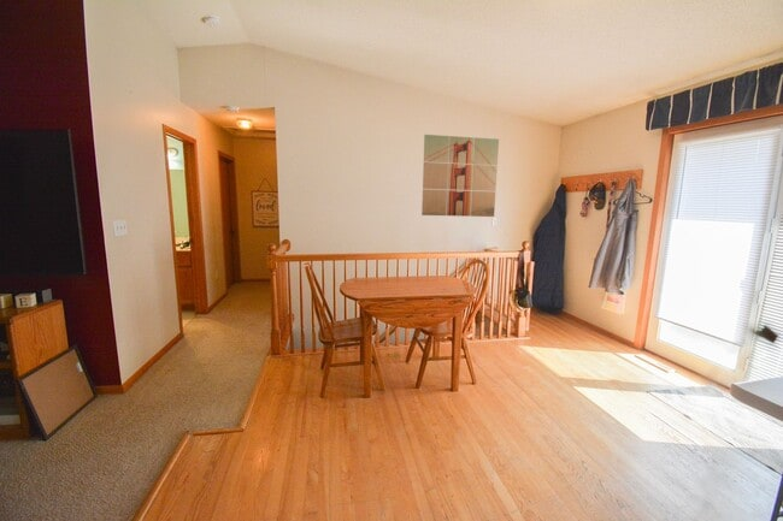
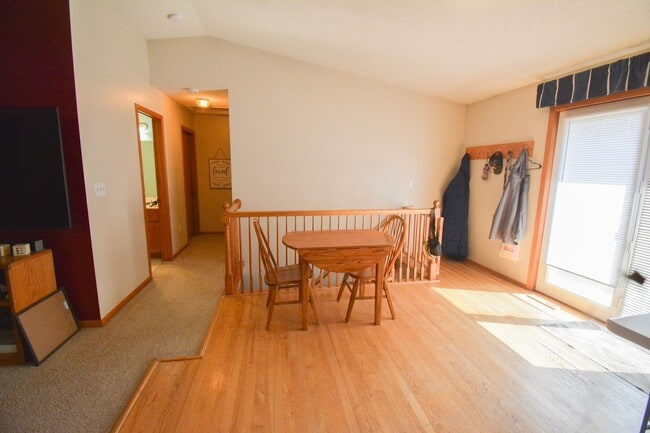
- wall art (460, 177)
